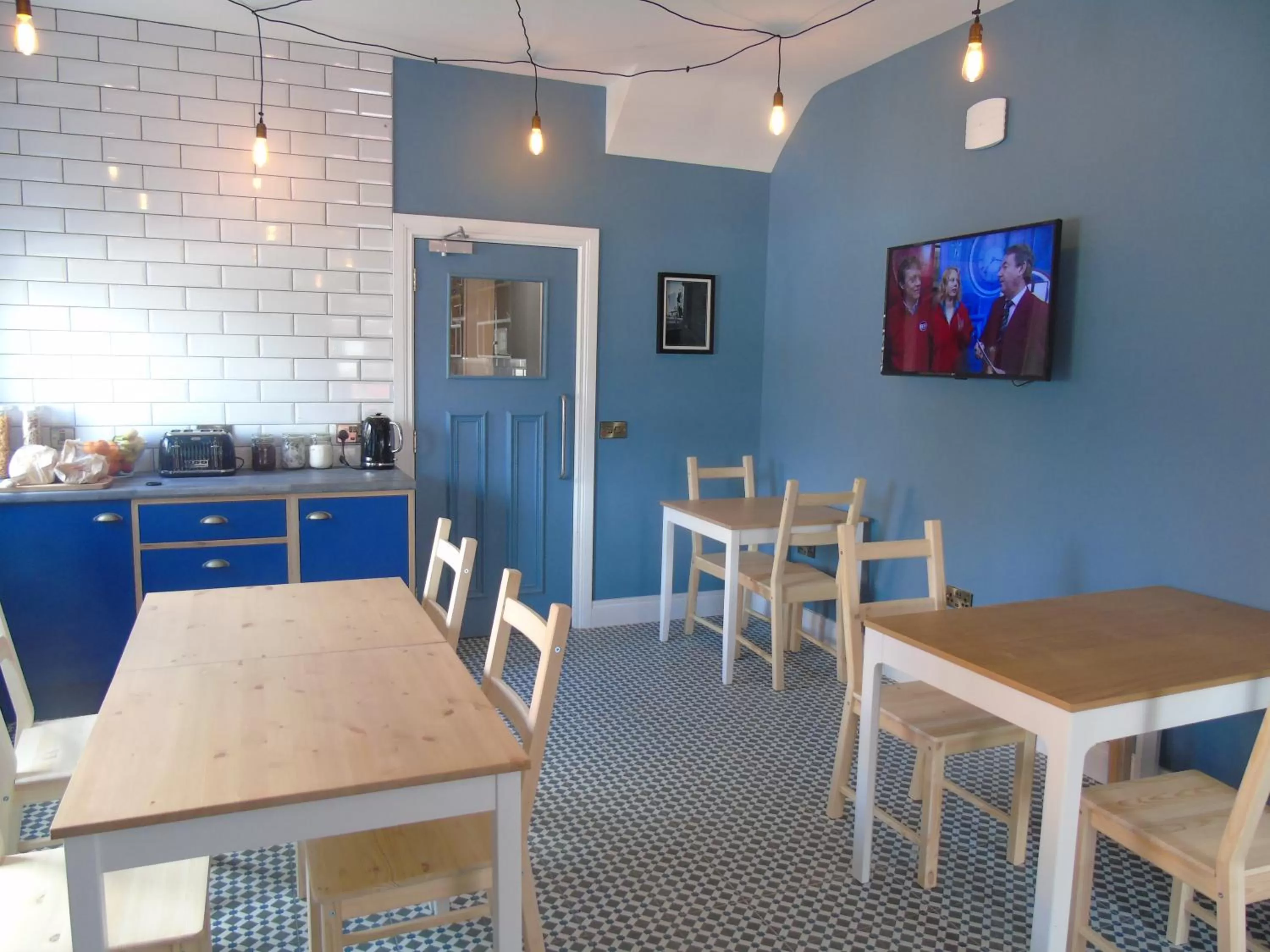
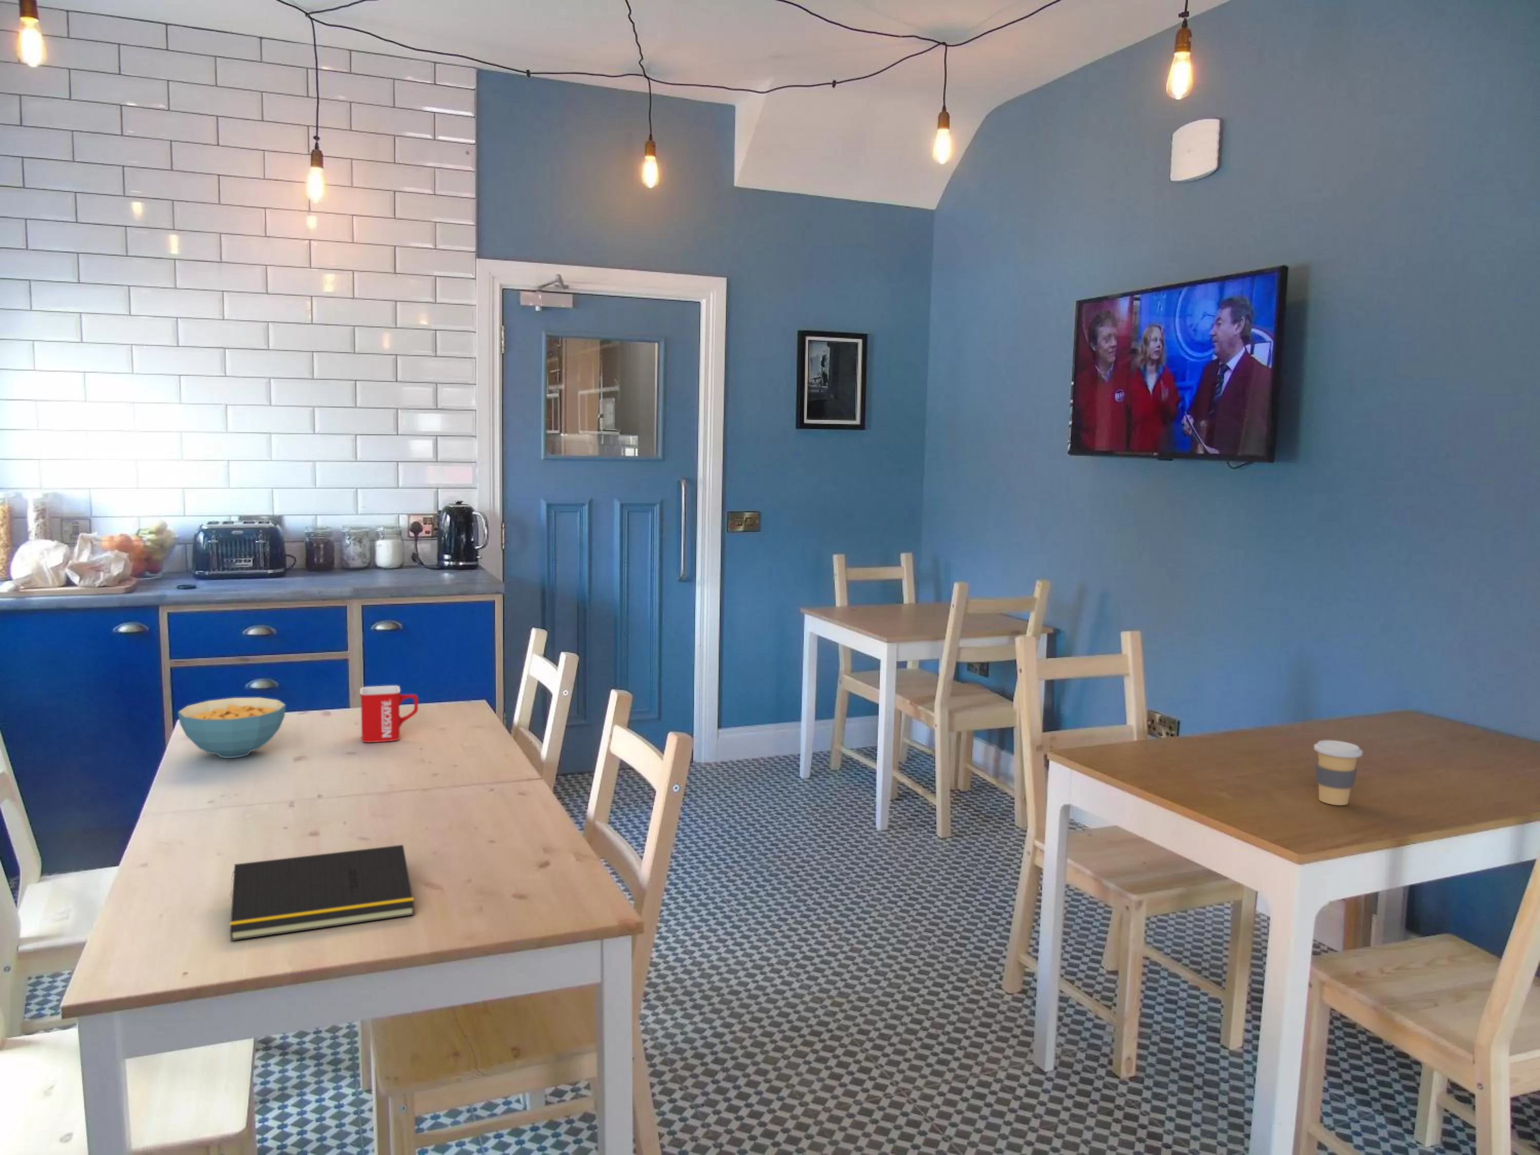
+ coffee cup (1336, 773)
+ mug (389, 713)
+ cereal bowl (233, 732)
+ notepad (323, 888)
